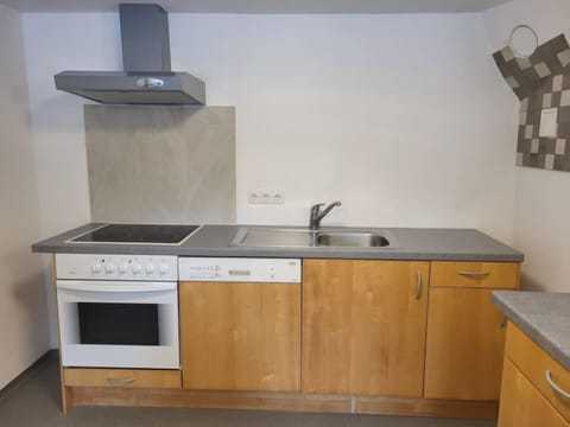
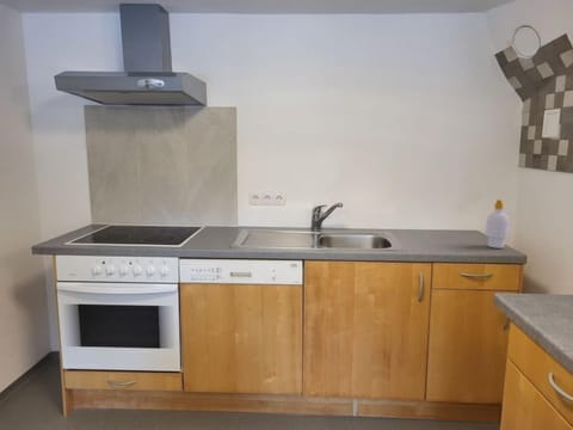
+ soap bottle (497, 223)
